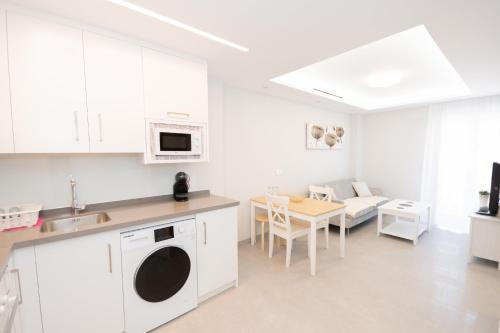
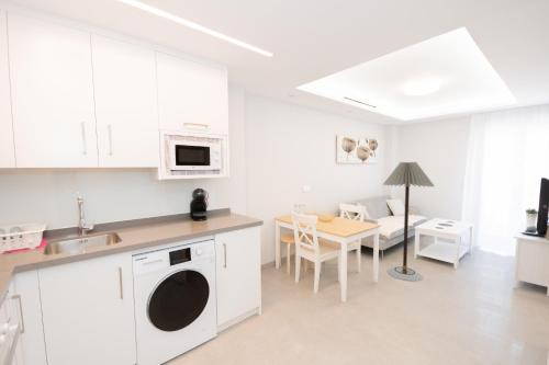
+ floor lamp (406, 218)
